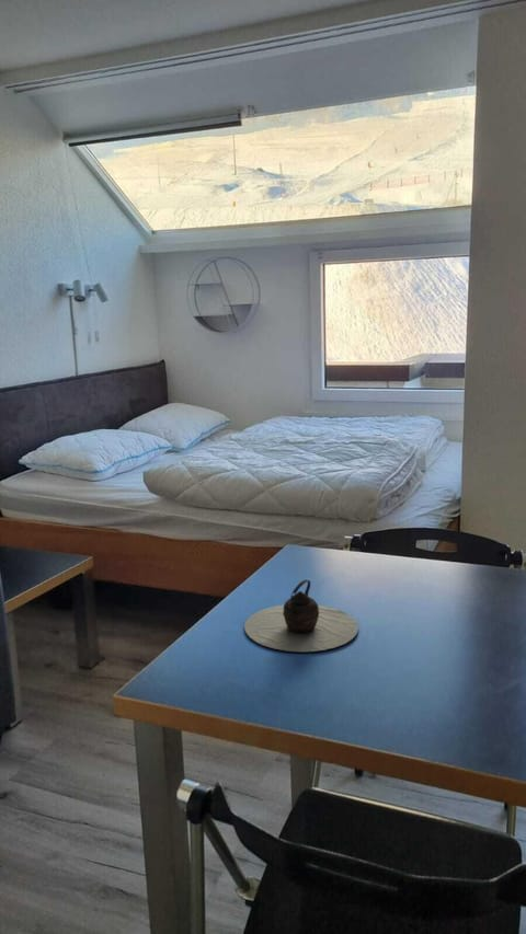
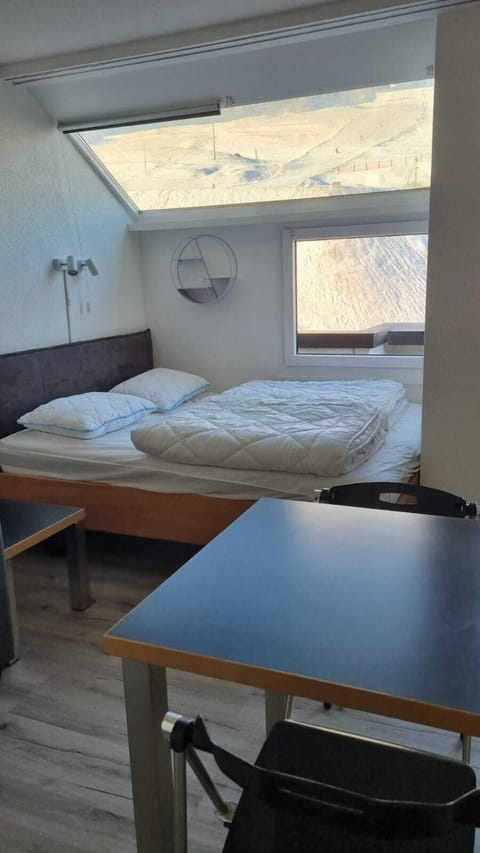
- teapot (300, 602)
